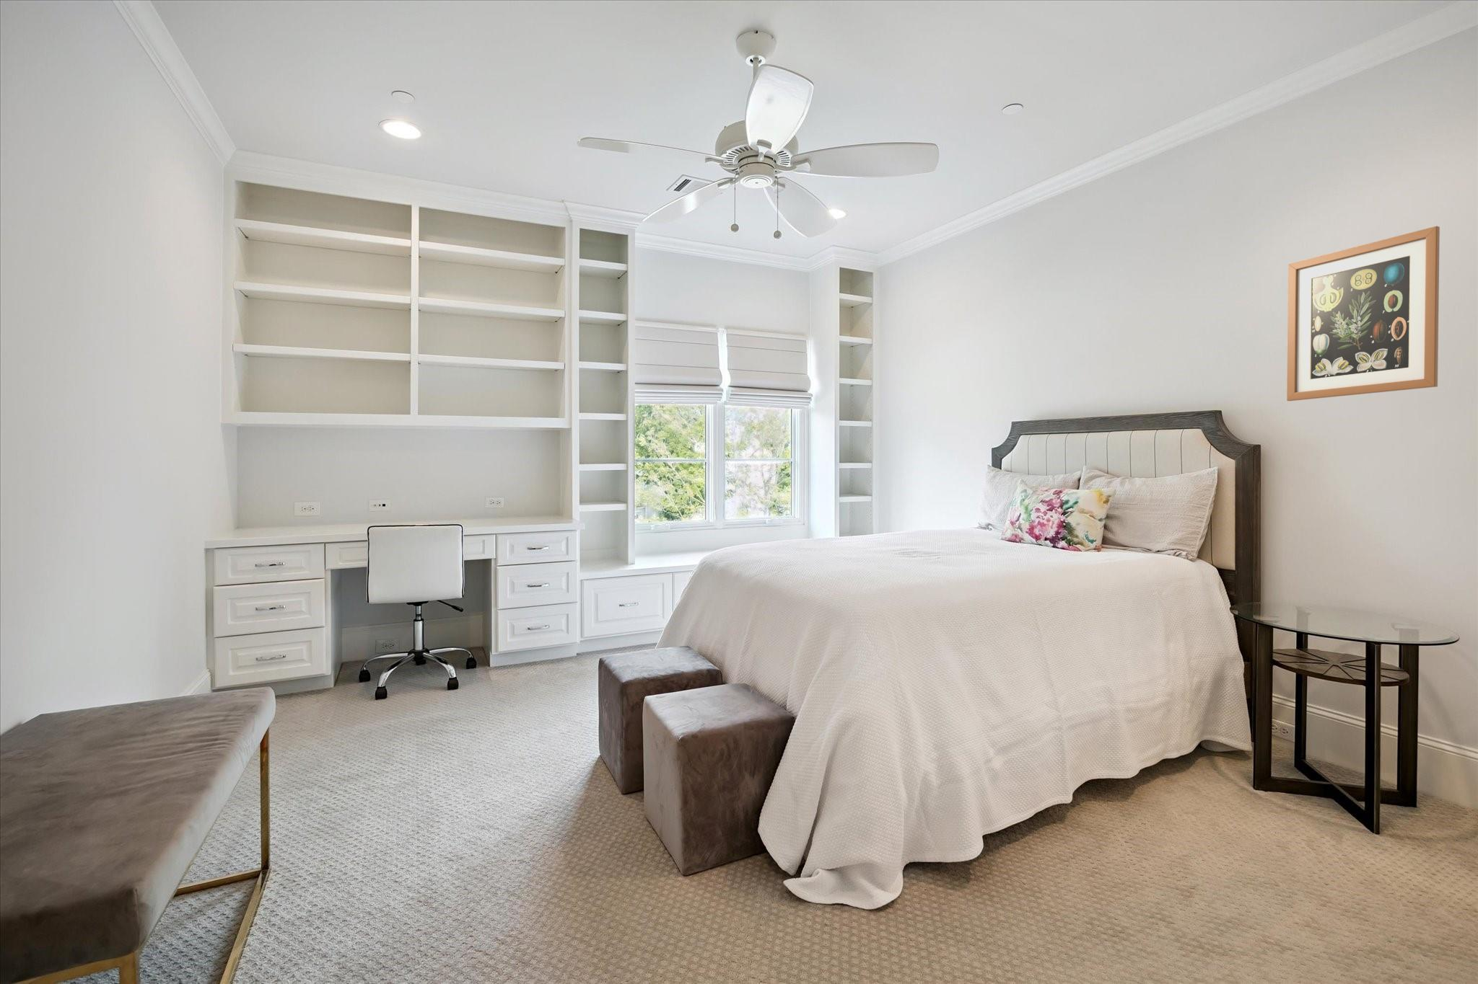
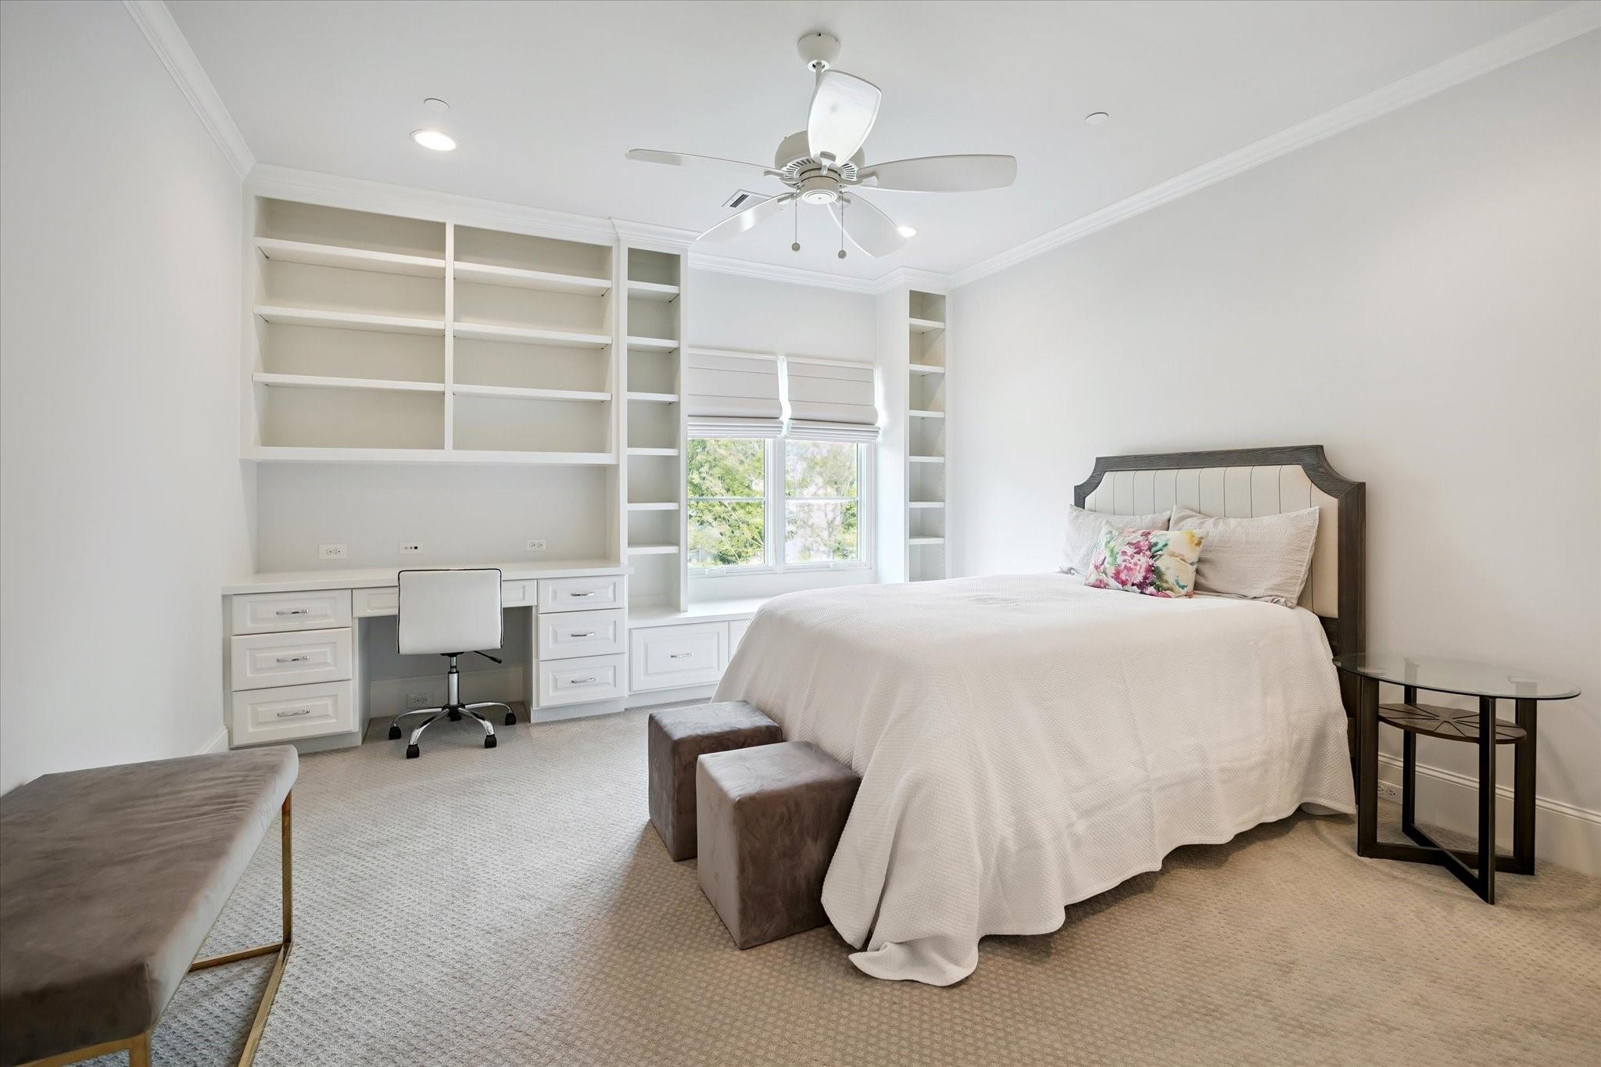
- wall art (1357, 320)
